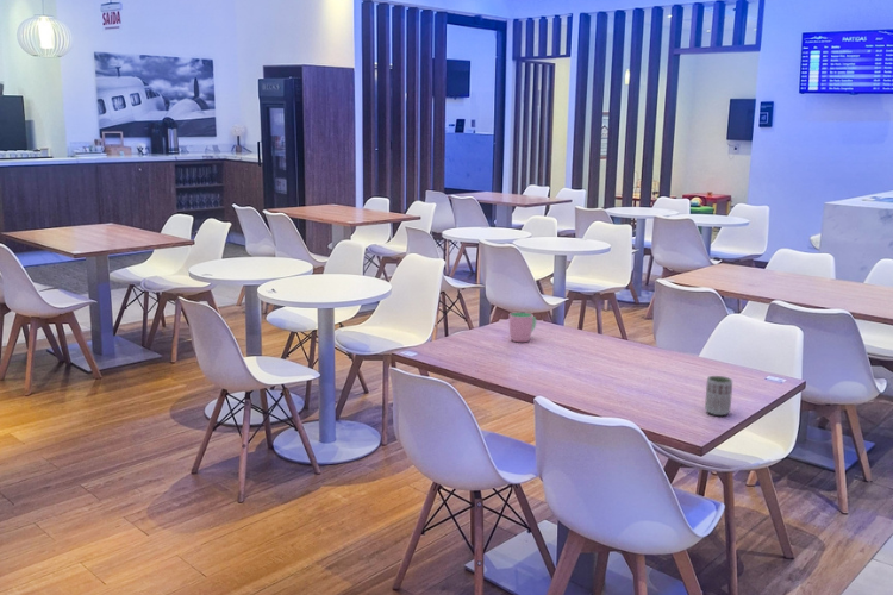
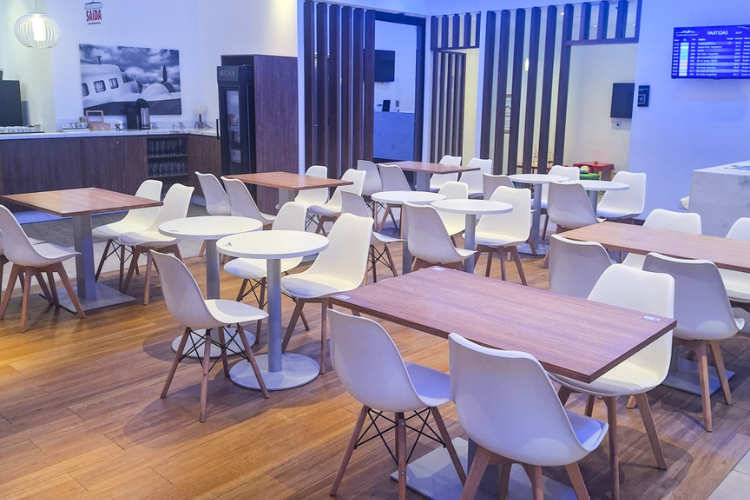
- cup (718, 395)
- cup (523, 326)
